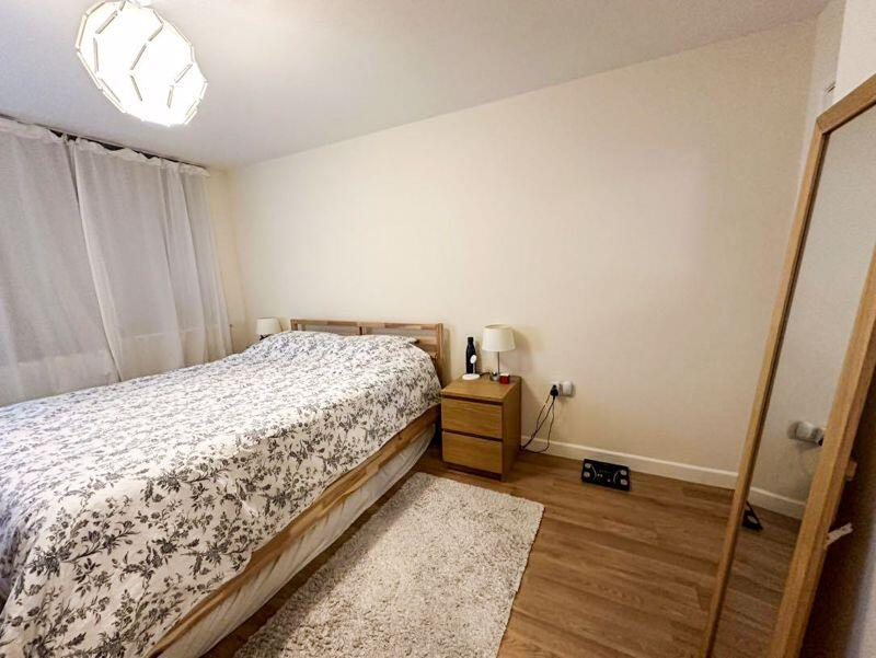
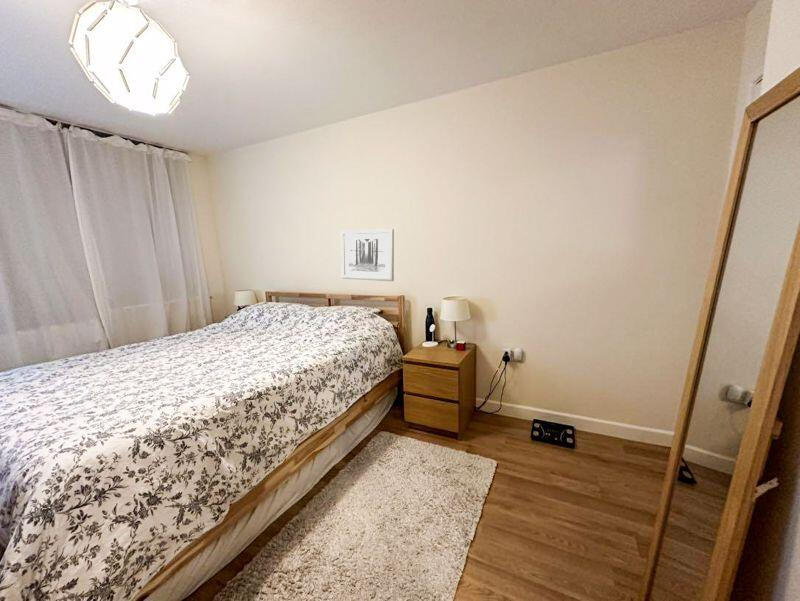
+ wall art (366, 255)
